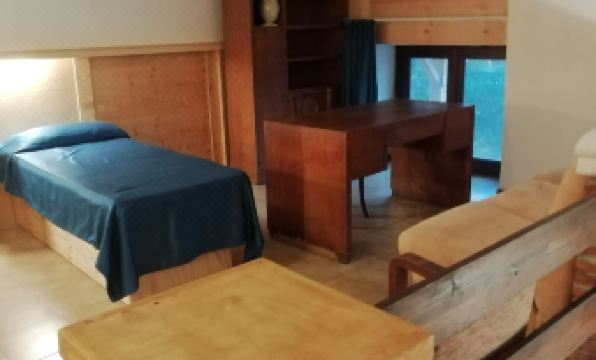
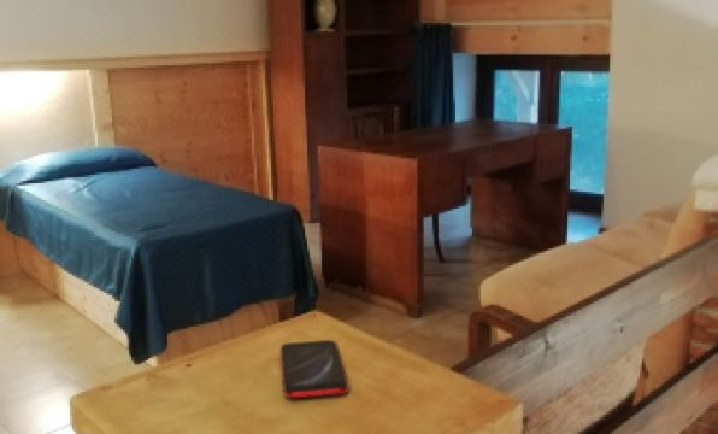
+ smartphone (312, 366)
